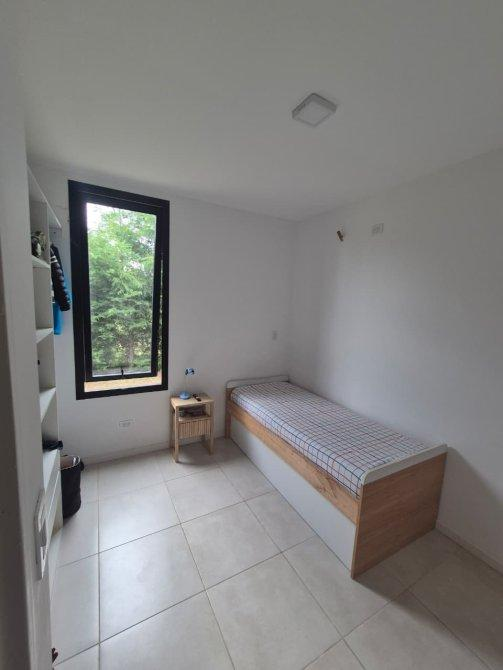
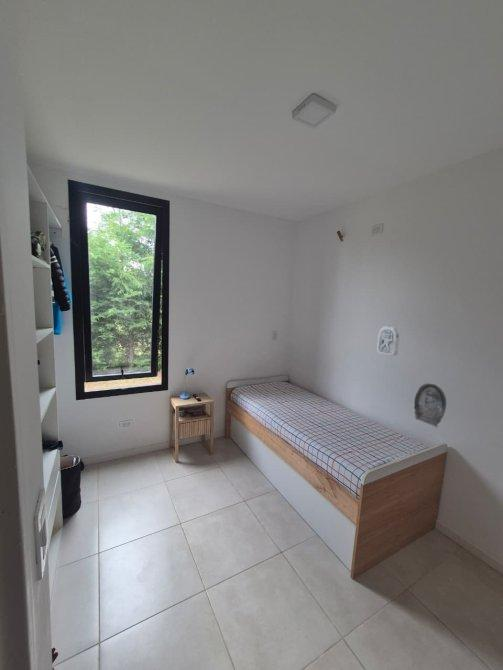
+ wall relief (387, 340)
+ portrait relief (431, 403)
